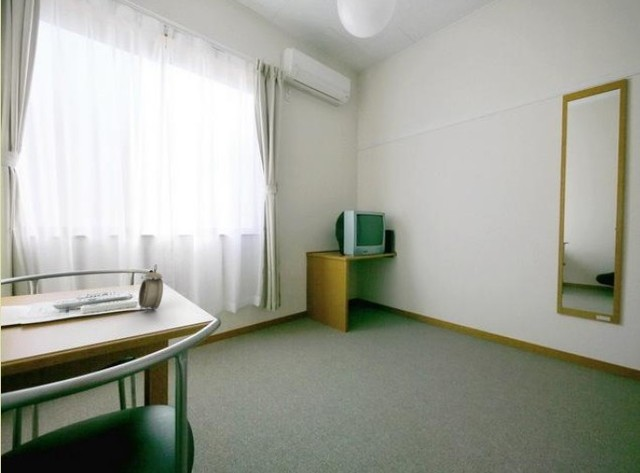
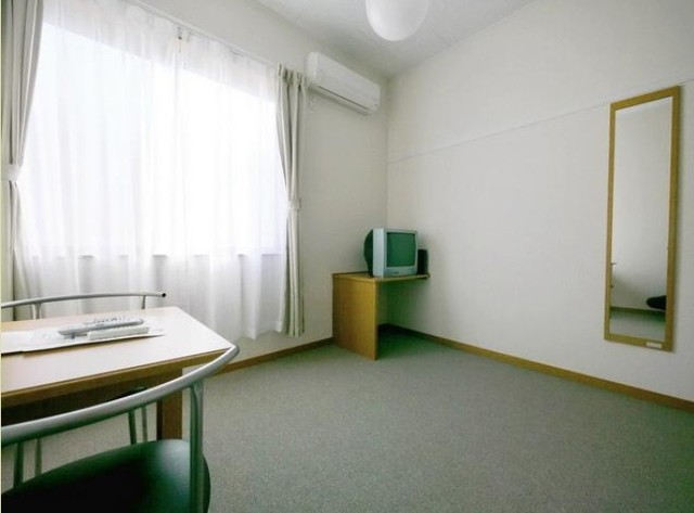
- alarm clock (151, 286)
